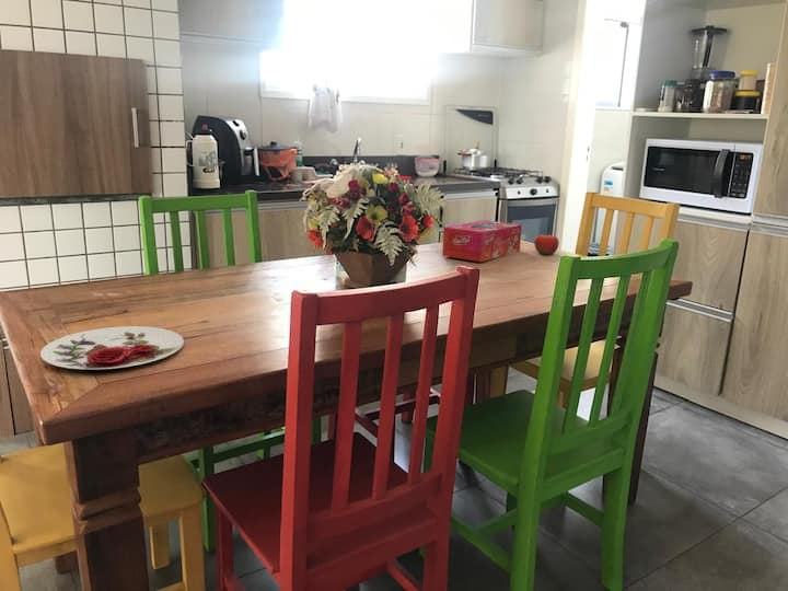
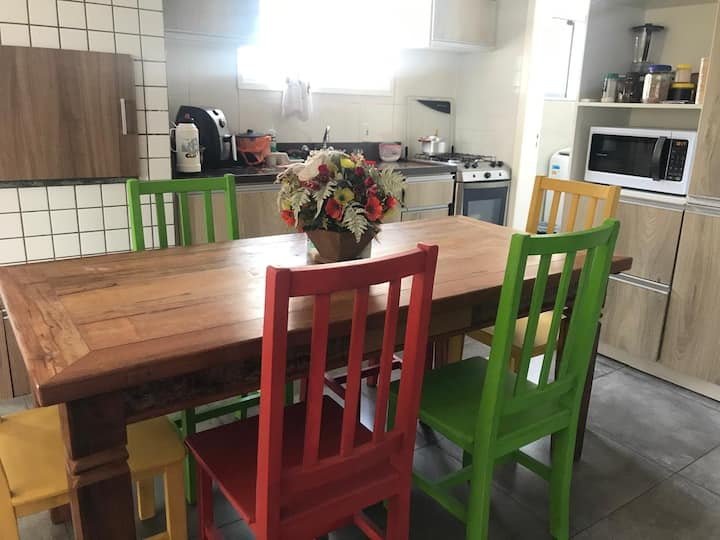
- plate (115, 345)
- tissue box (483, 240)
- fruit (546, 242)
